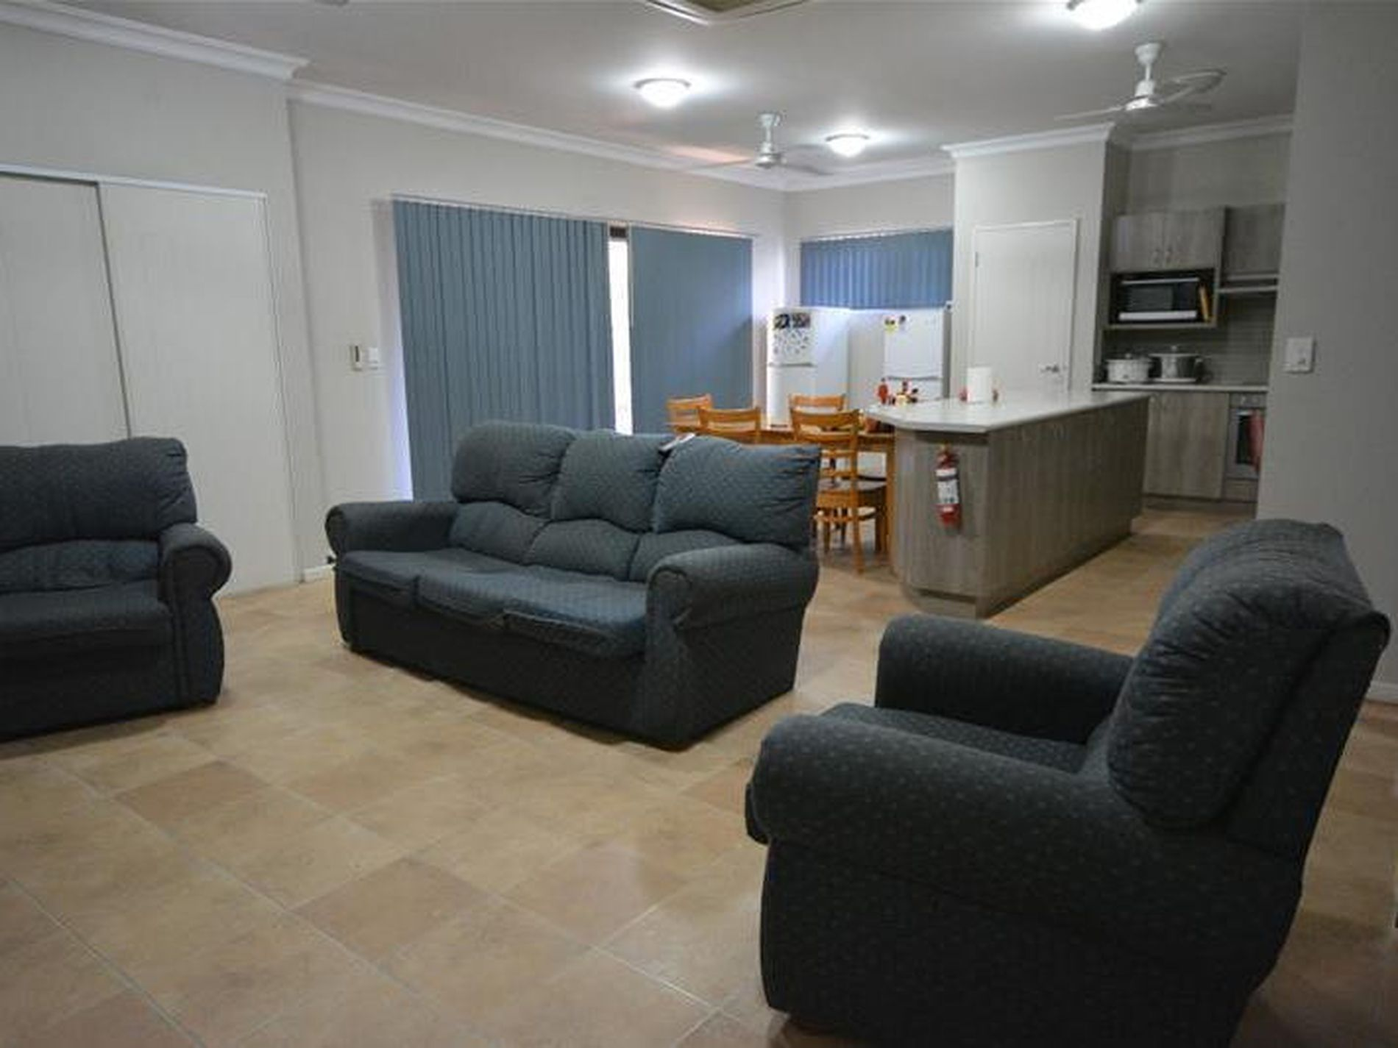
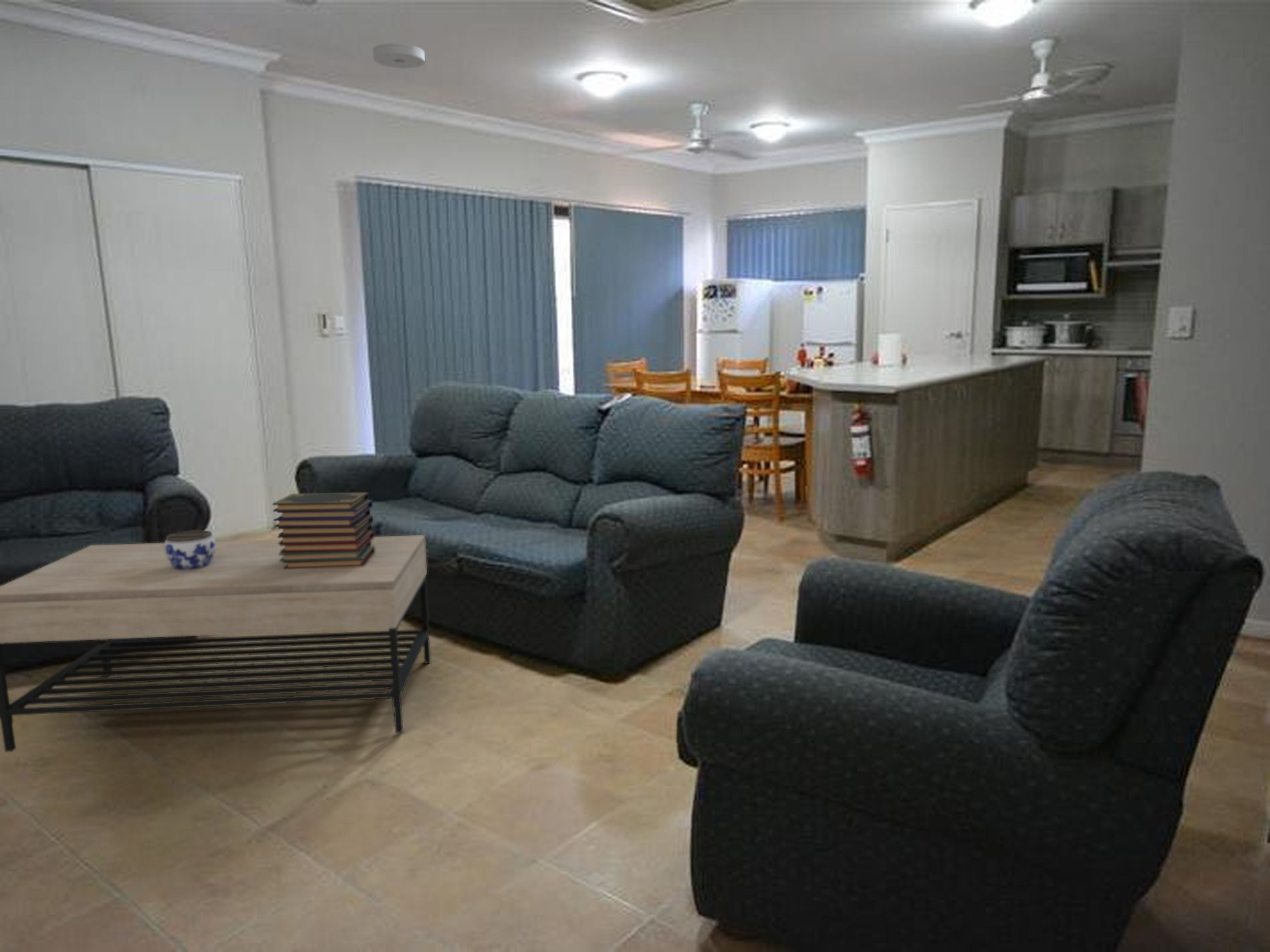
+ book stack (325, 529)
+ coffee table (235, 633)
+ smoke detector (399, 55)
+ jar (190, 548)
